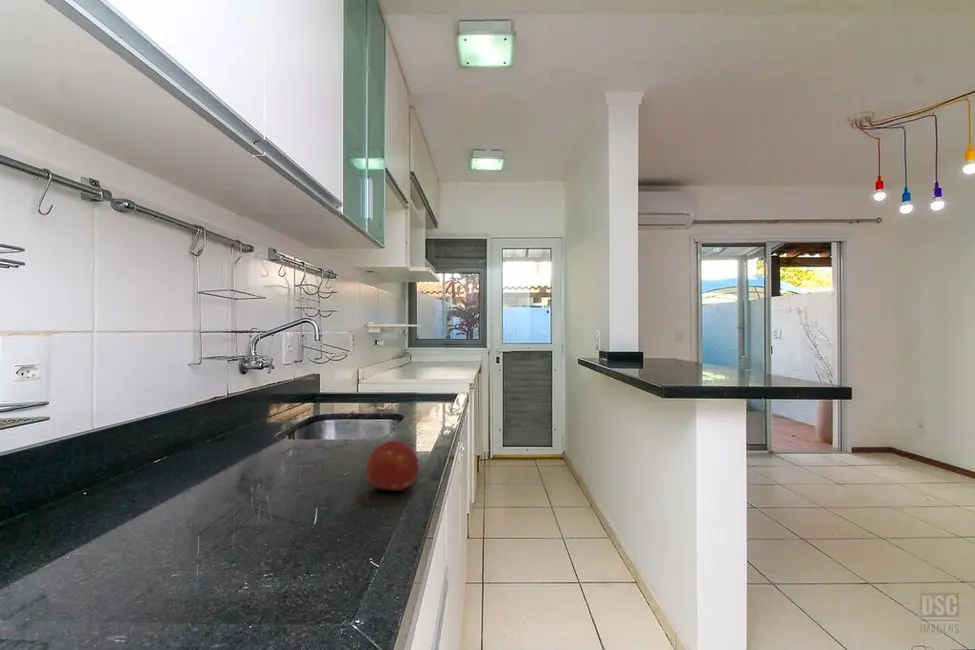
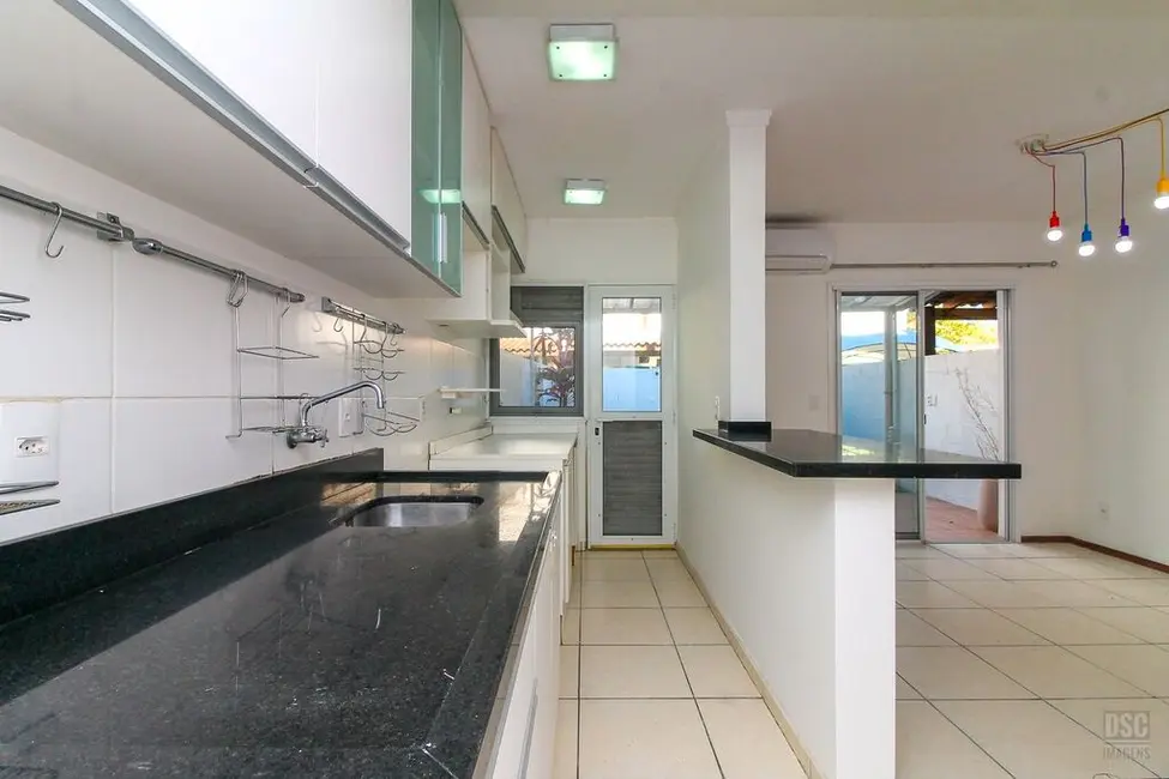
- fruit (392, 464)
